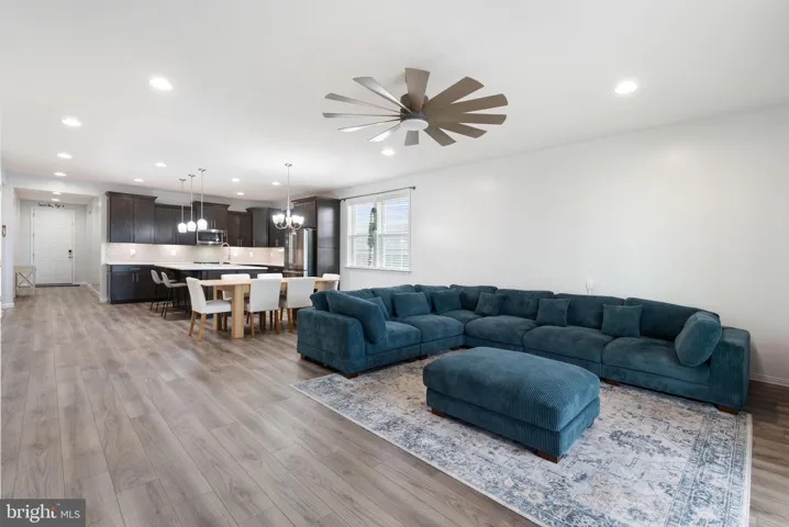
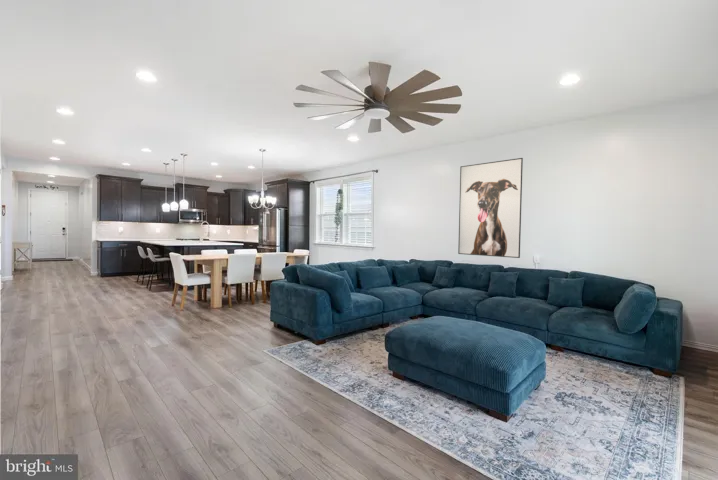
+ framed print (488, 209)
